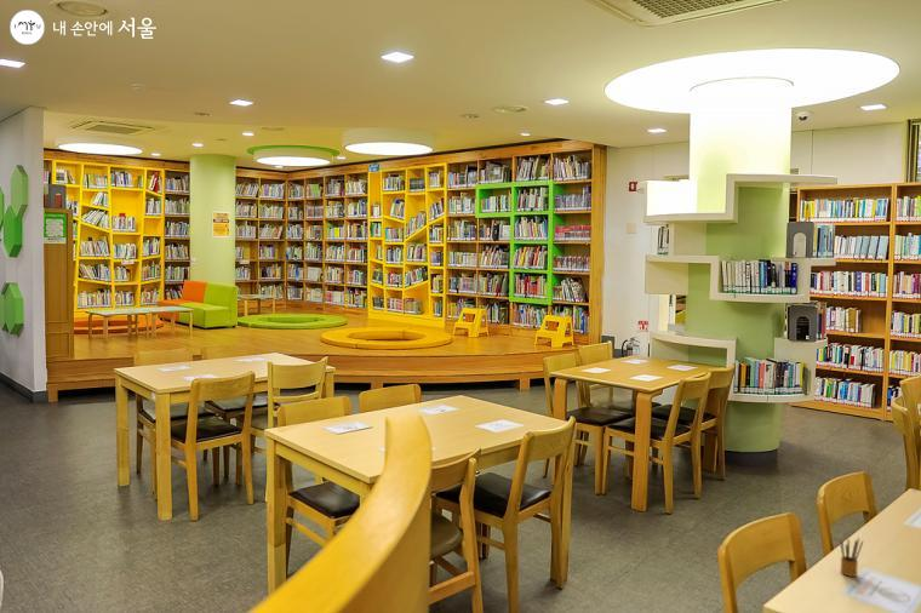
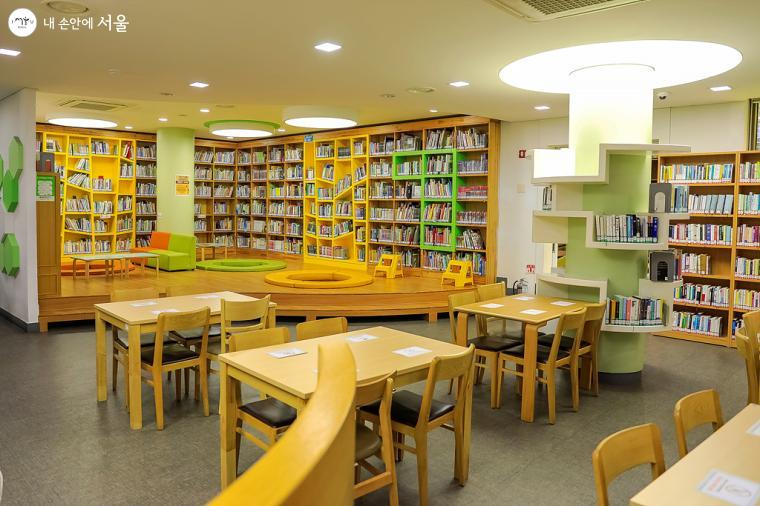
- pencil box (848, 556)
